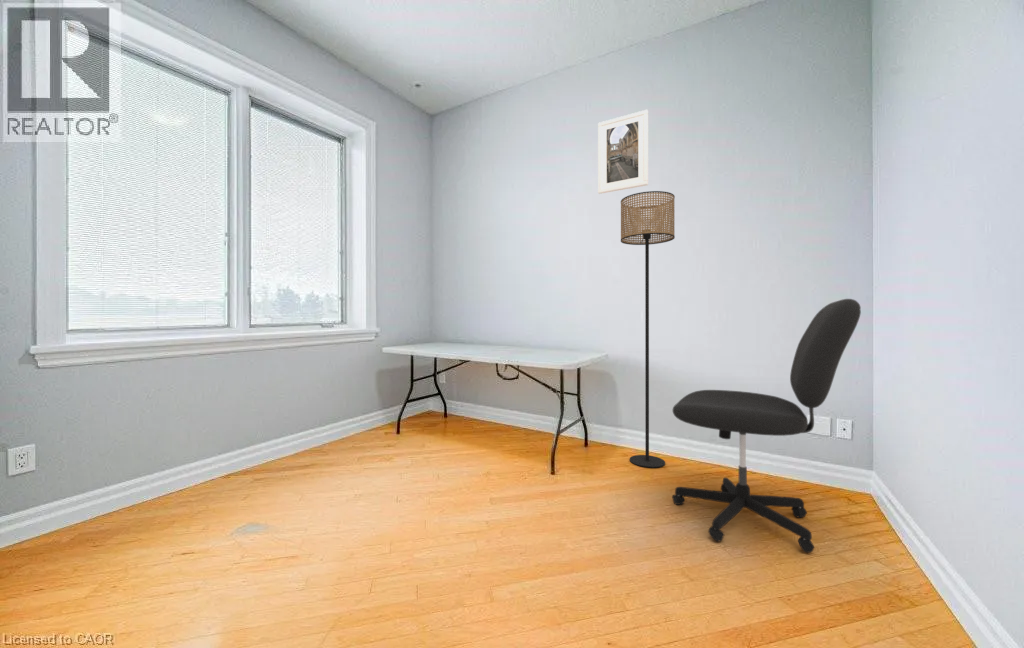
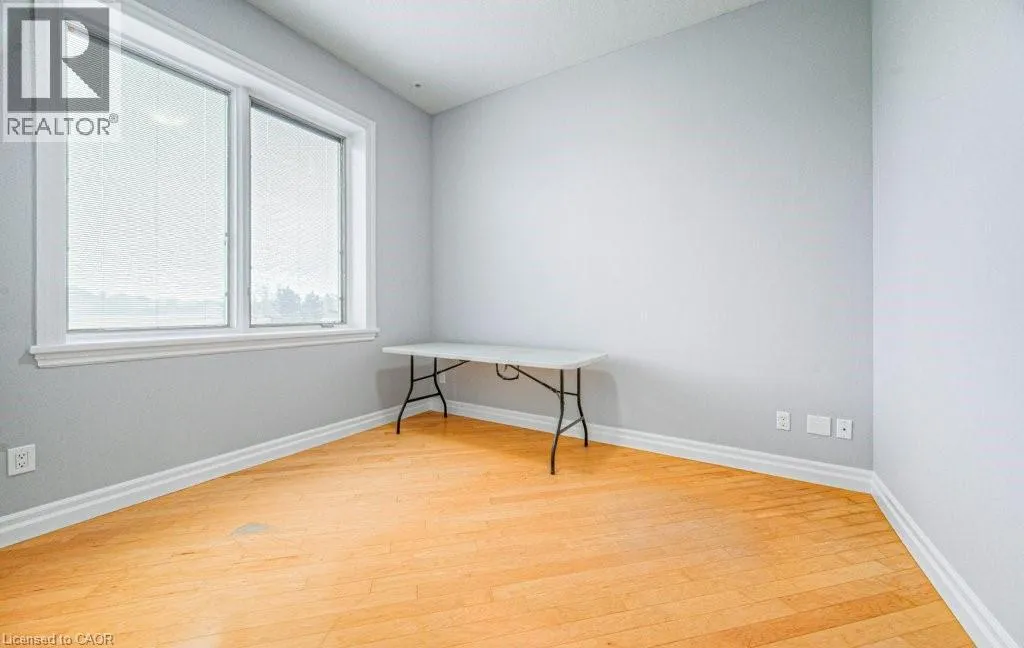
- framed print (622, 153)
- floor lamp (647, 330)
- office chair (752, 411)
